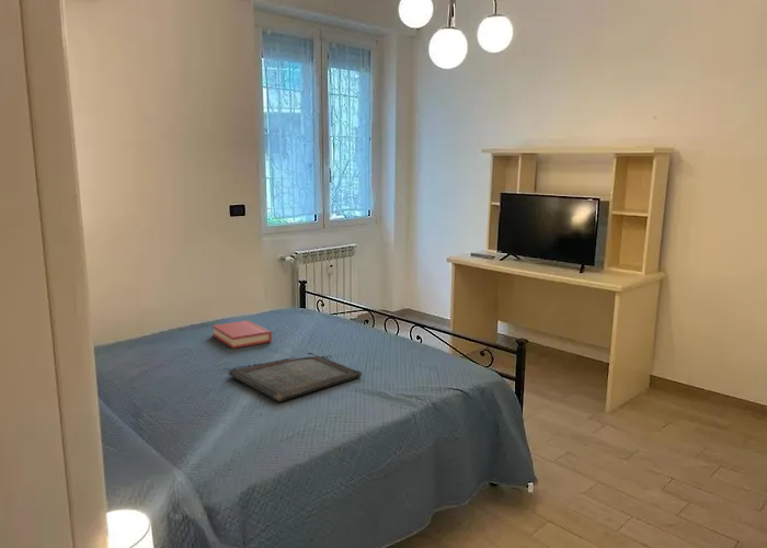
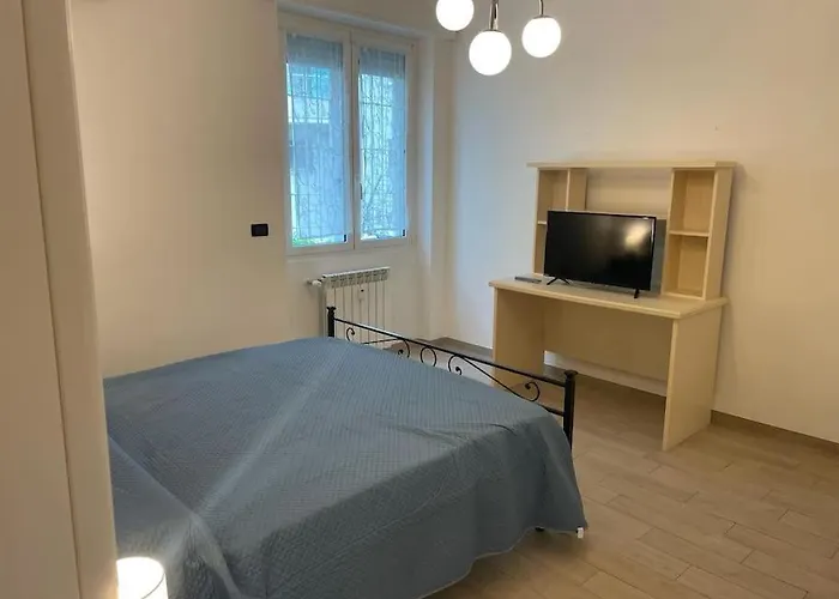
- hardback book (241, 333)
- serving tray (296, 374)
